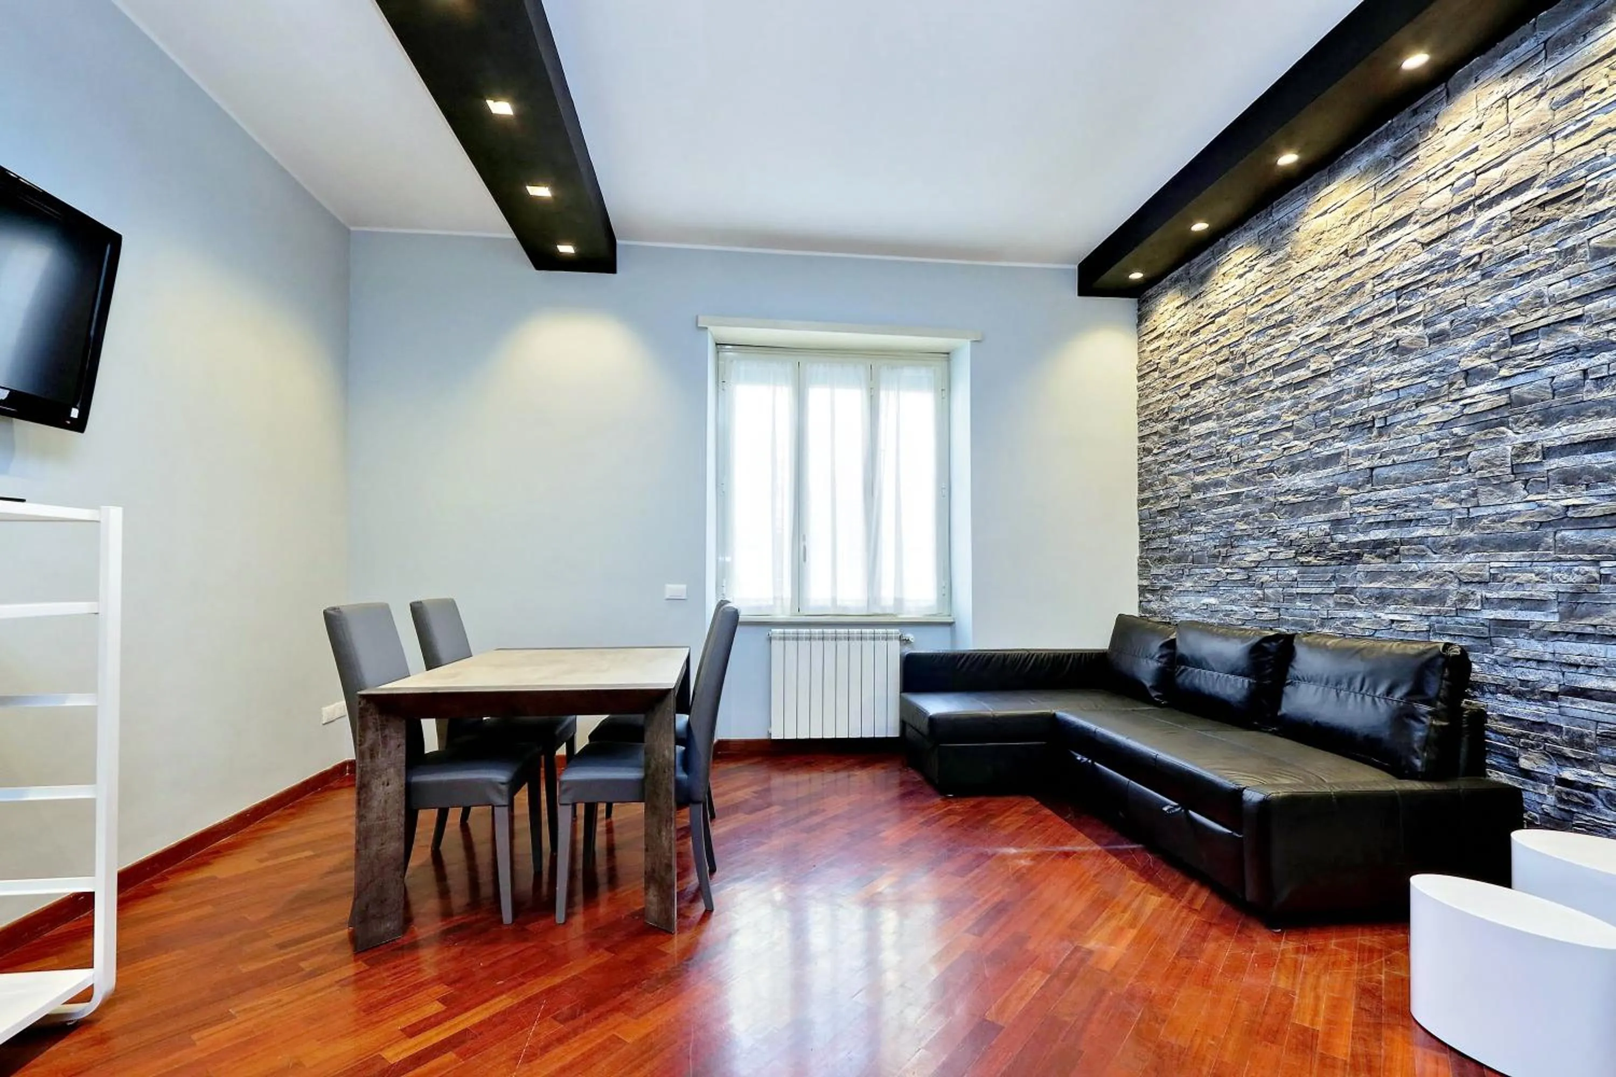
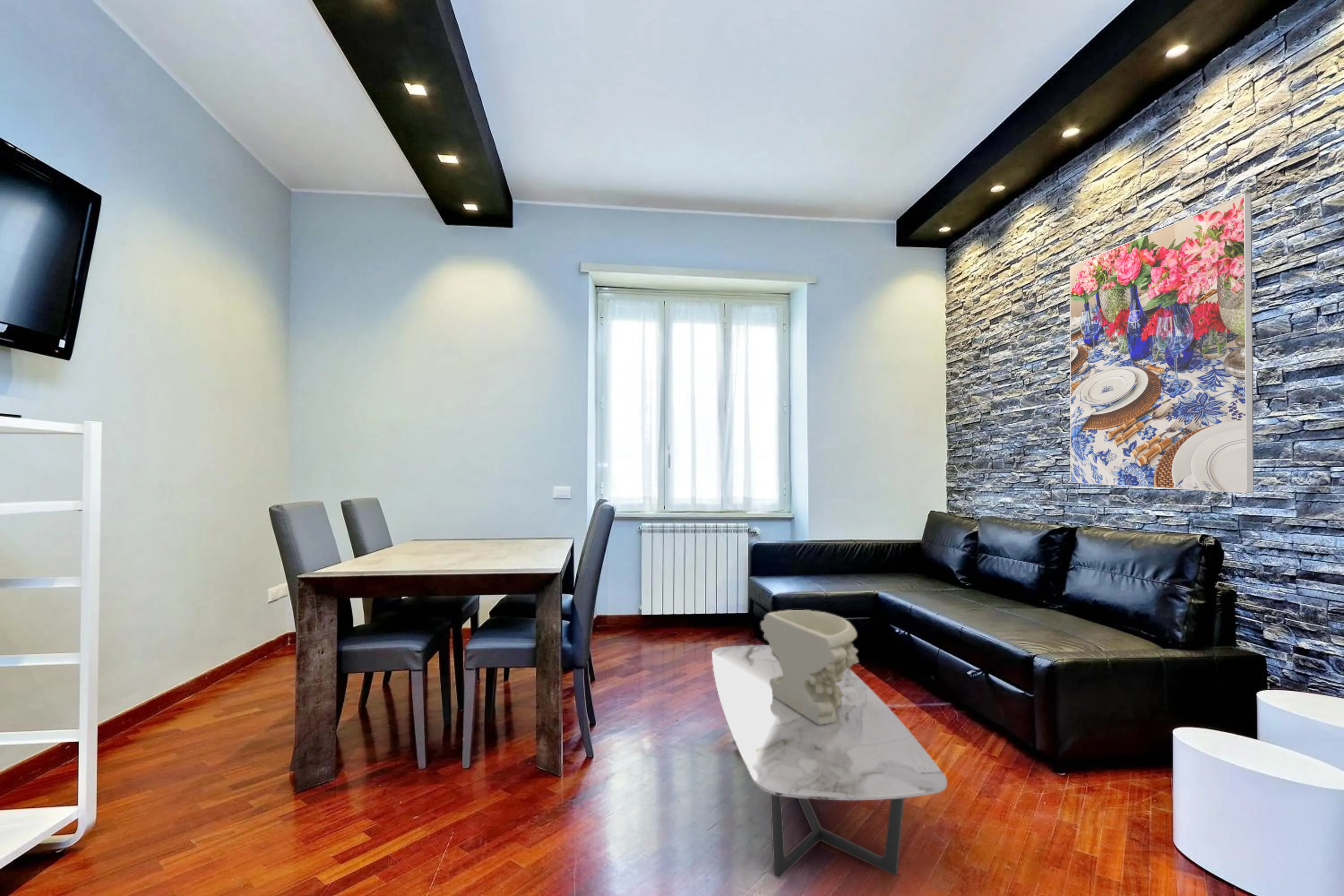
+ coffee table (800, 749)
+ decorative bowl (815, 663)
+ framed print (1146, 361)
